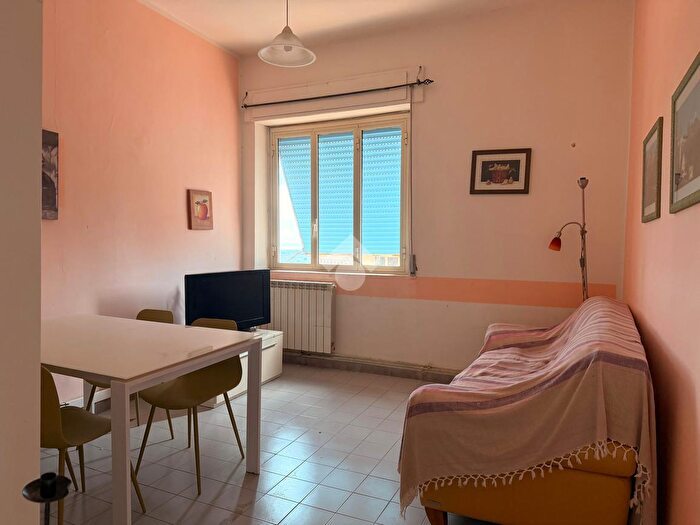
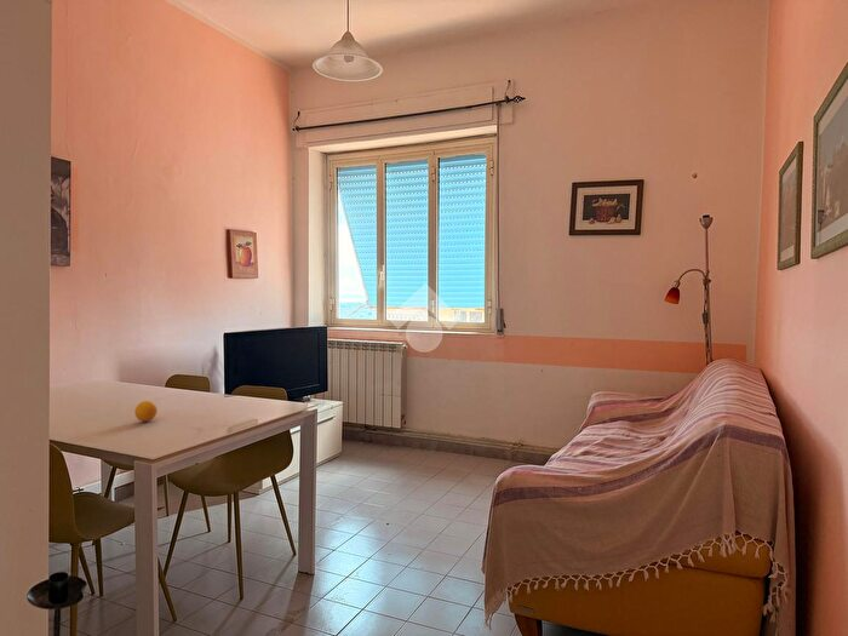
+ fruit (145, 411)
